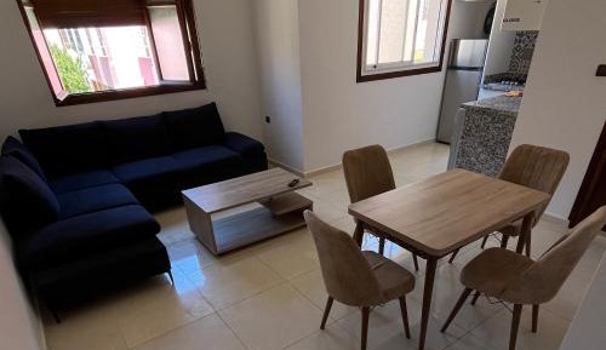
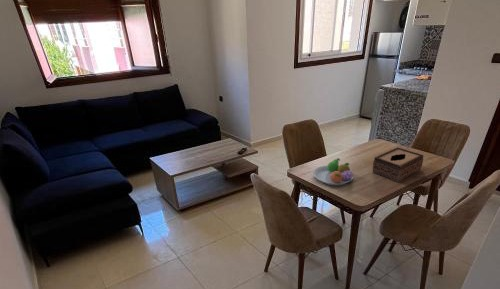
+ tissue box (397, 163)
+ fruit bowl (334, 170)
